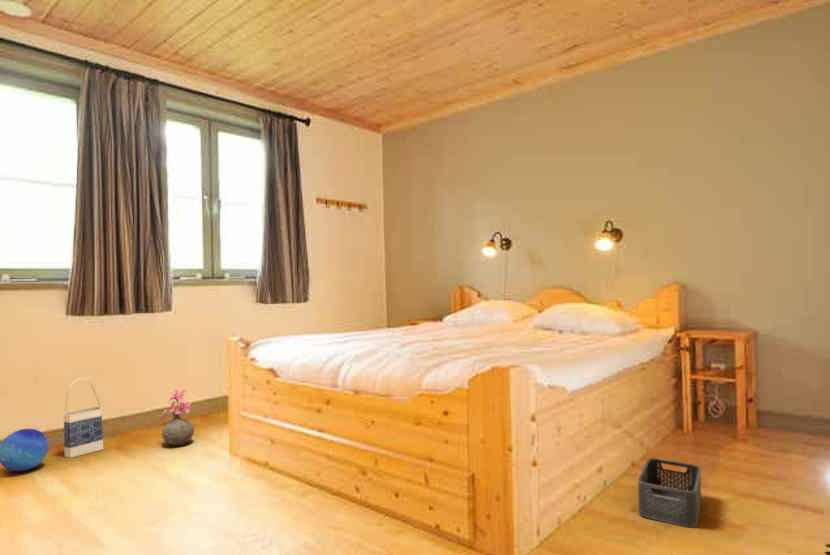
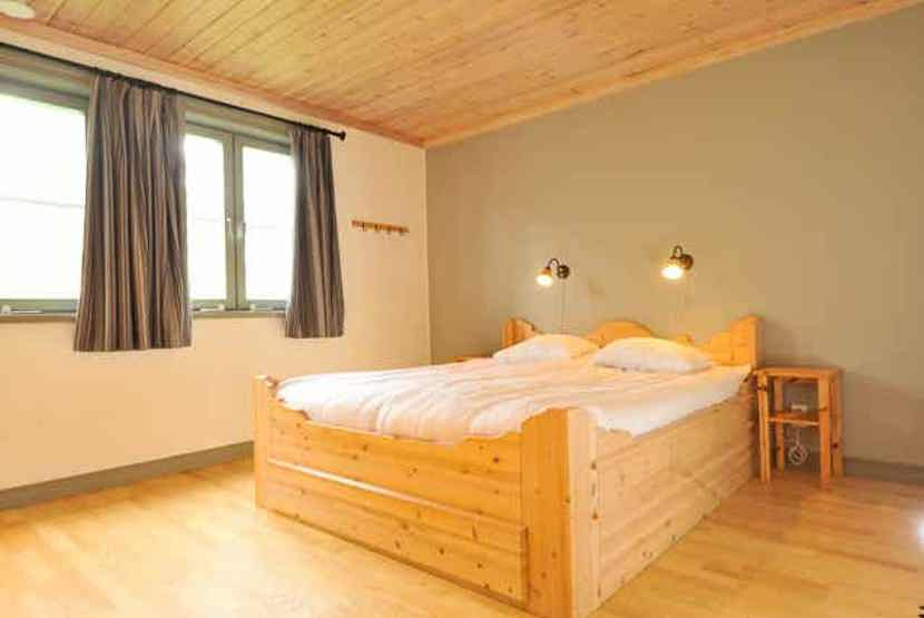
- bag (83, 415)
- vase (176, 417)
- decorative ball (23, 449)
- storage bin (670, 490)
